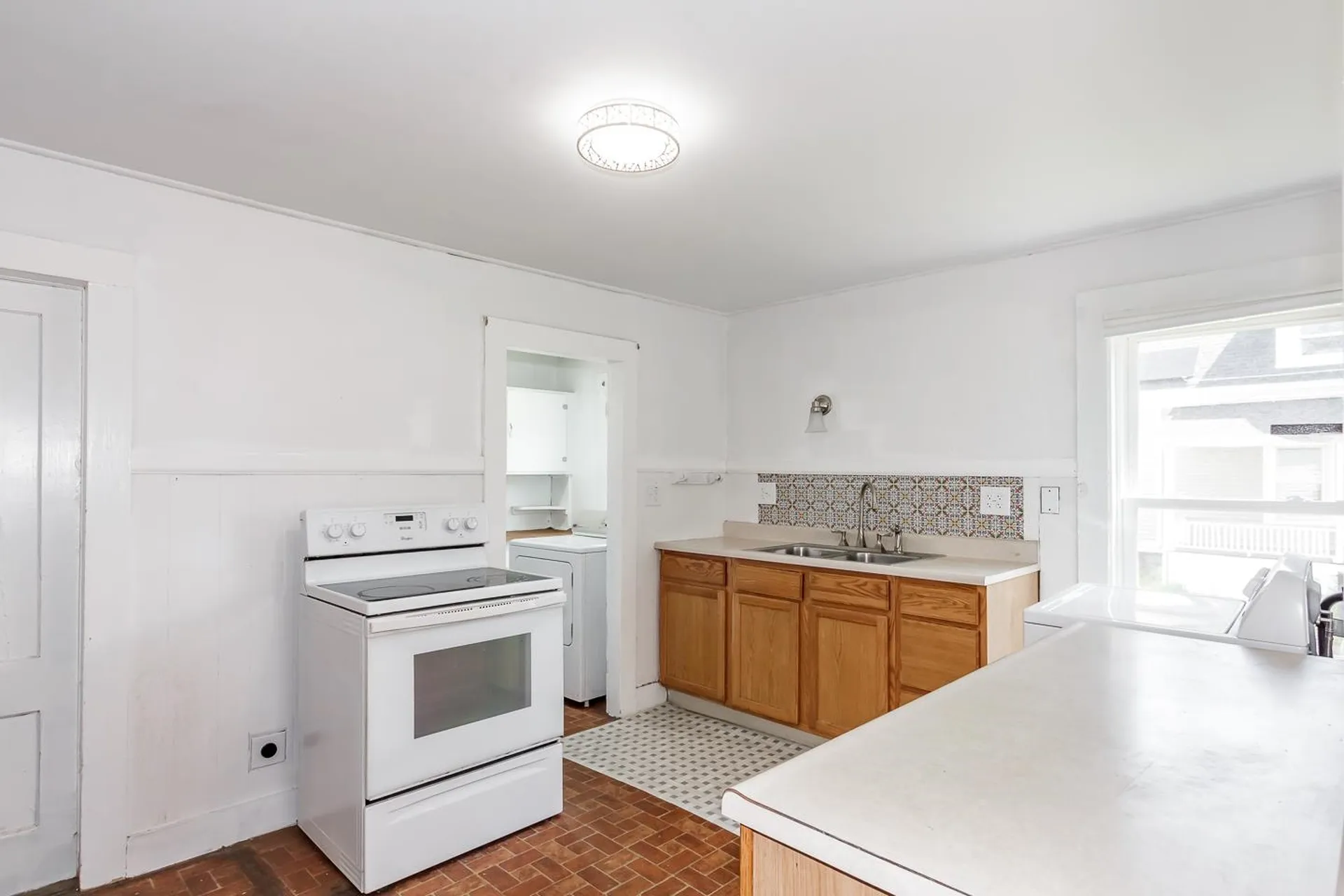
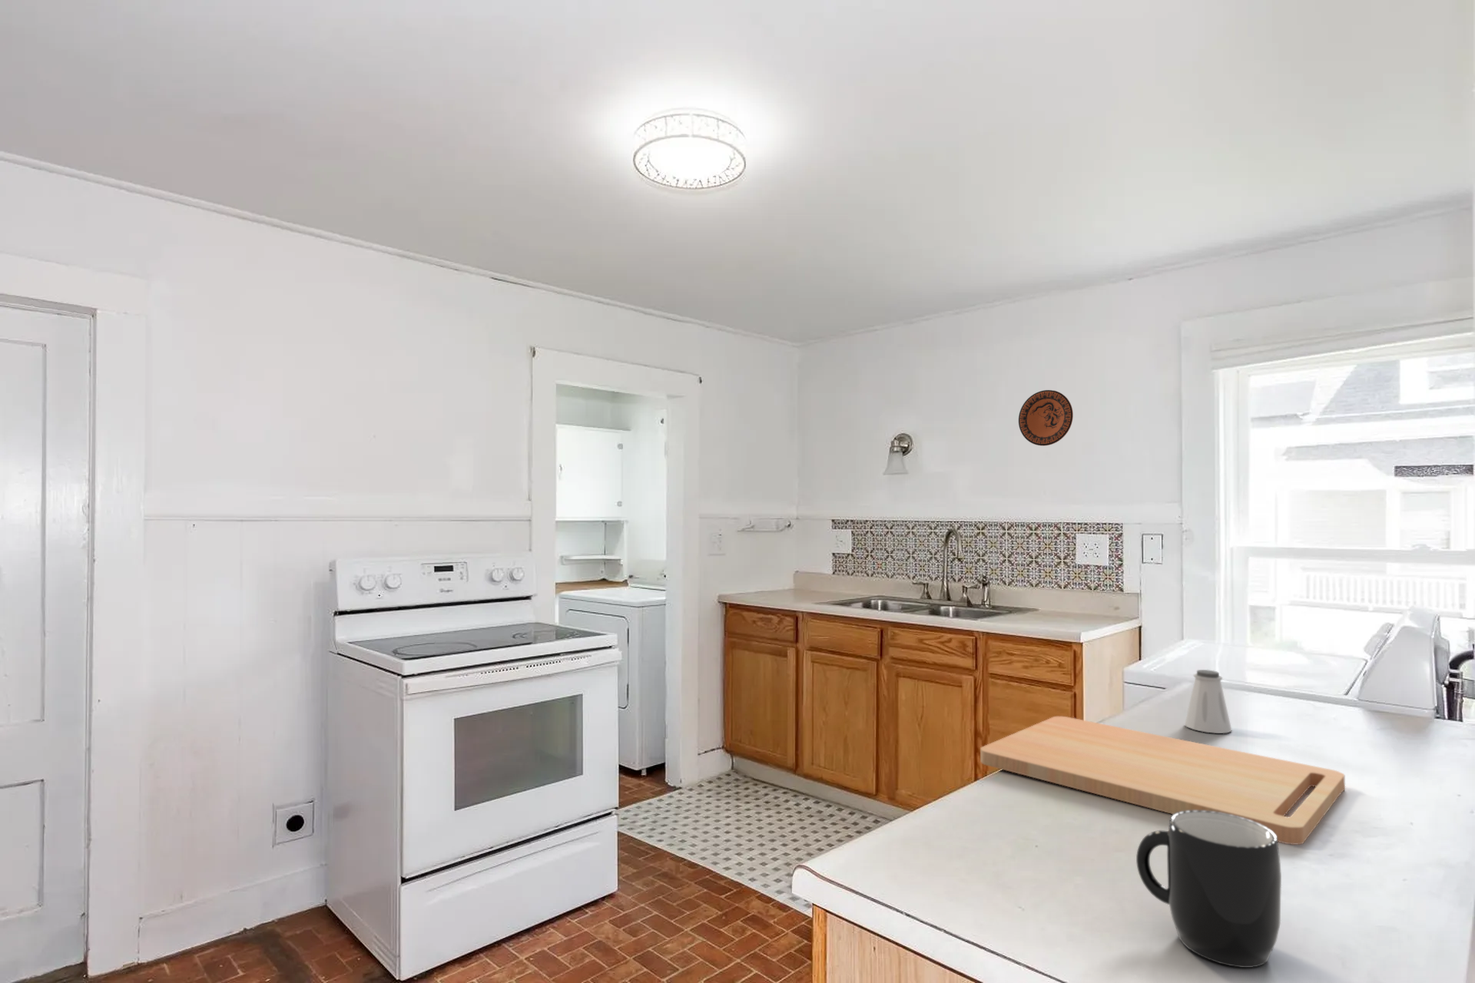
+ cutting board (1153, 767)
+ saltshaker (1207, 699)
+ decorative plate (1045, 418)
+ mug (1204, 880)
